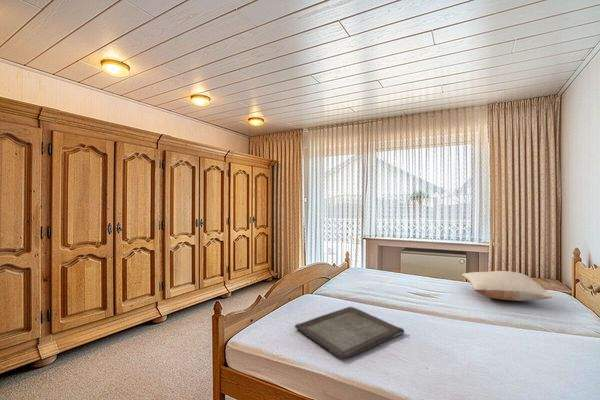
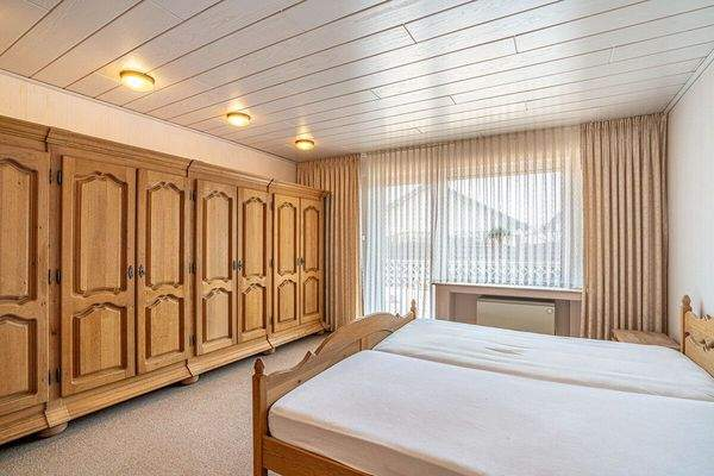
- pillow (501, 284)
- serving tray (347, 328)
